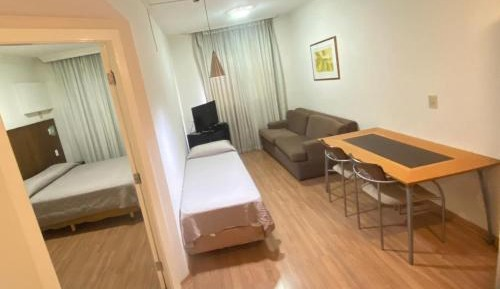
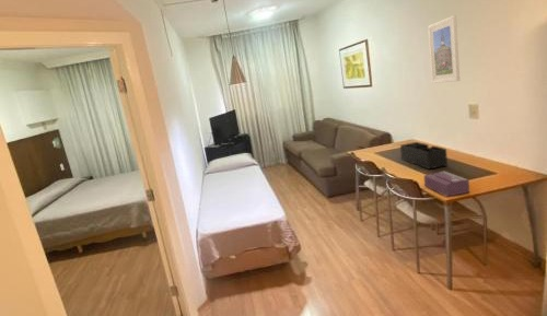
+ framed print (443, 51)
+ tissue box (445, 183)
+ desk organizer (421, 154)
